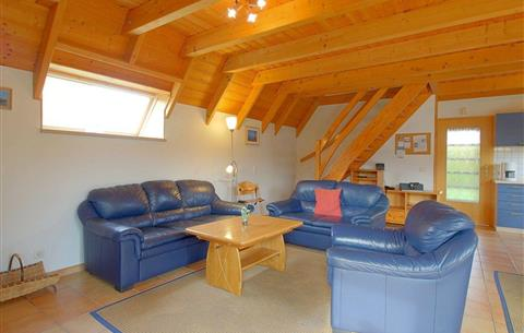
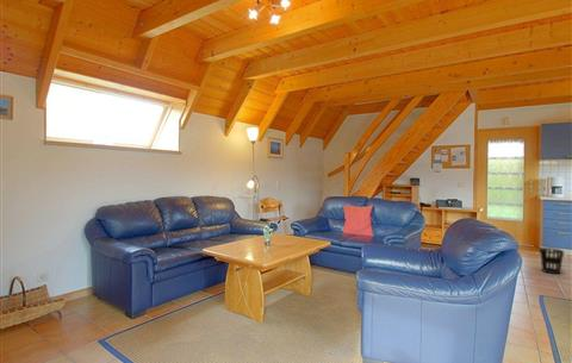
+ wastebasket (551, 261)
